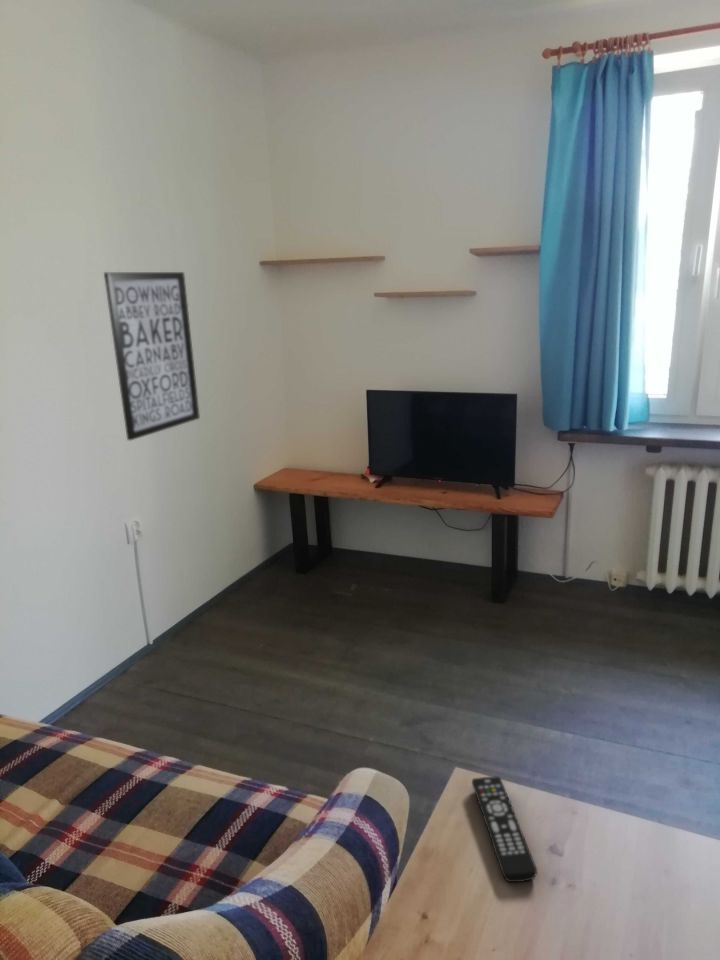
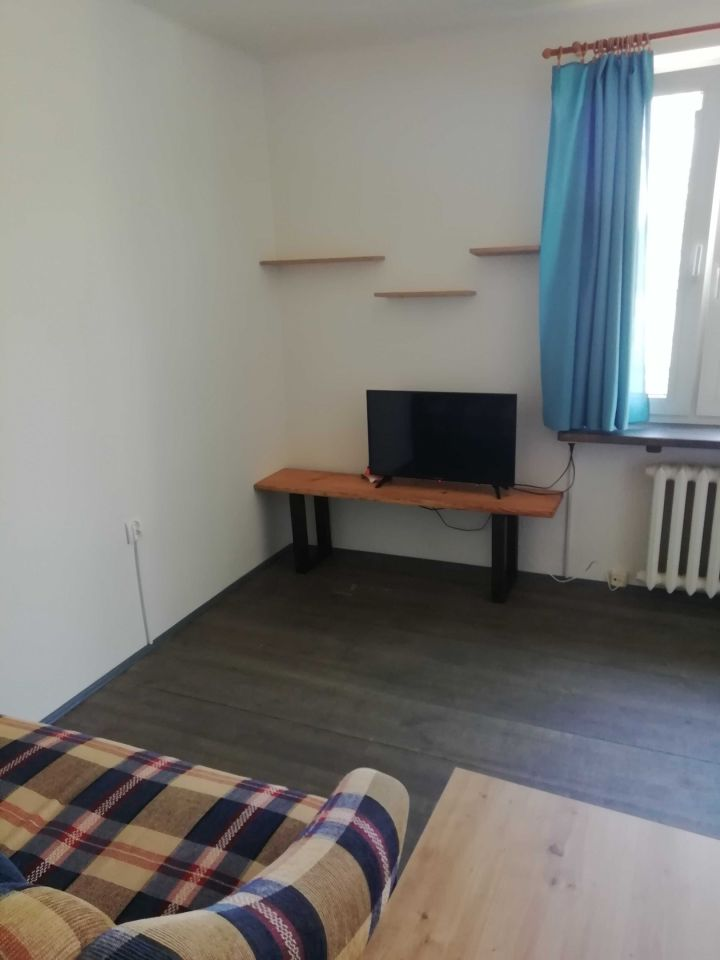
- remote control (501, 824)
- wall art (156, 353)
